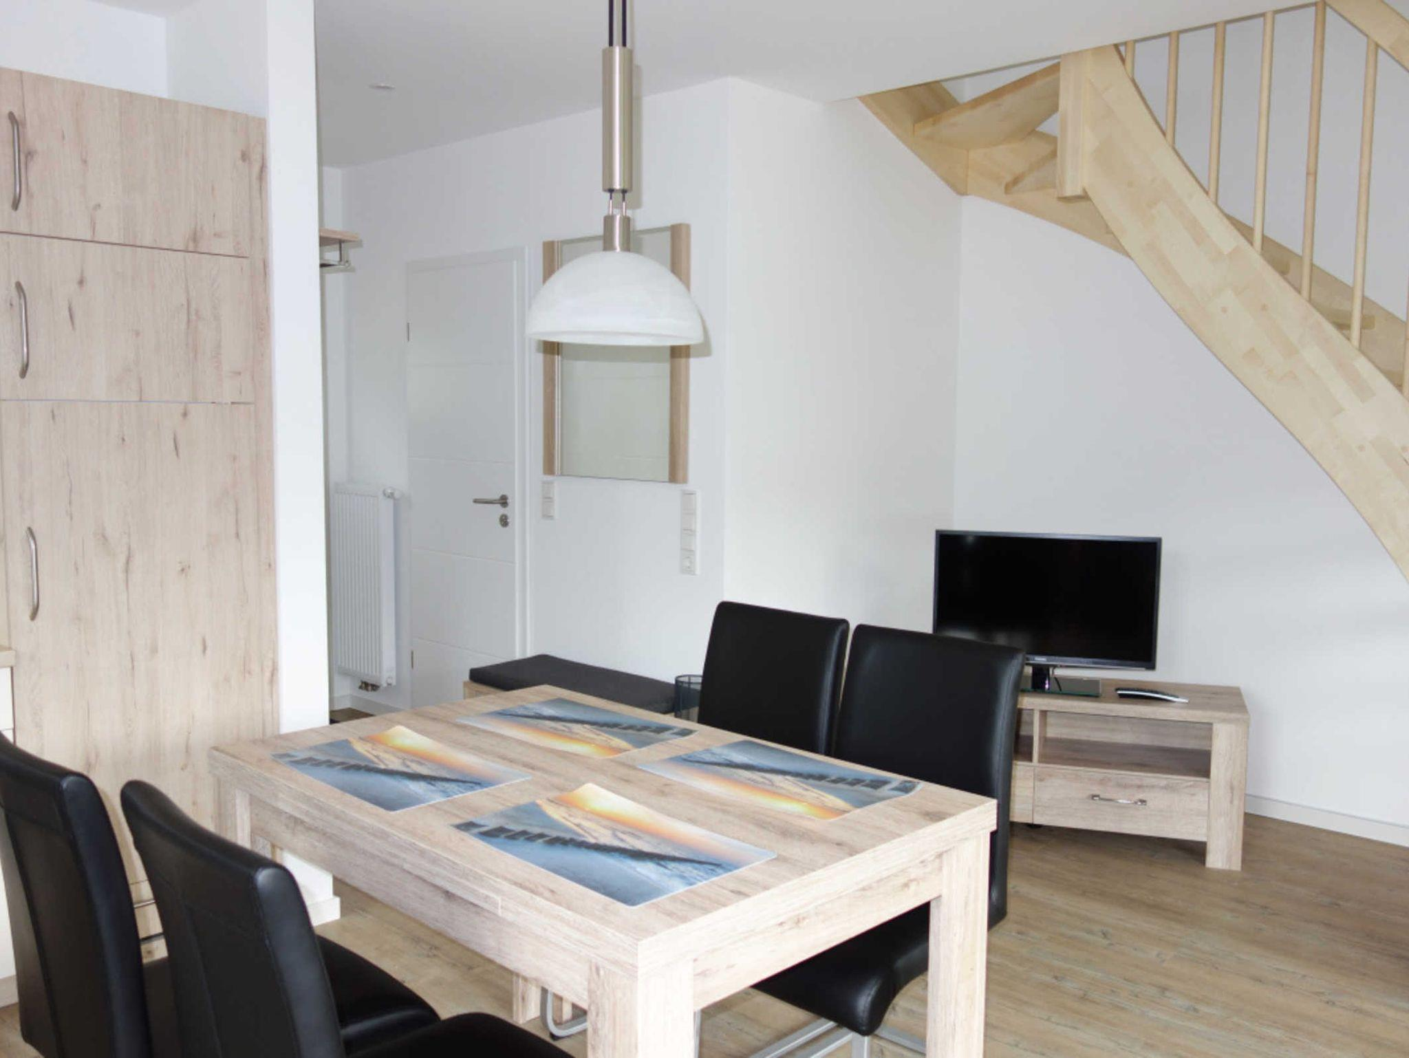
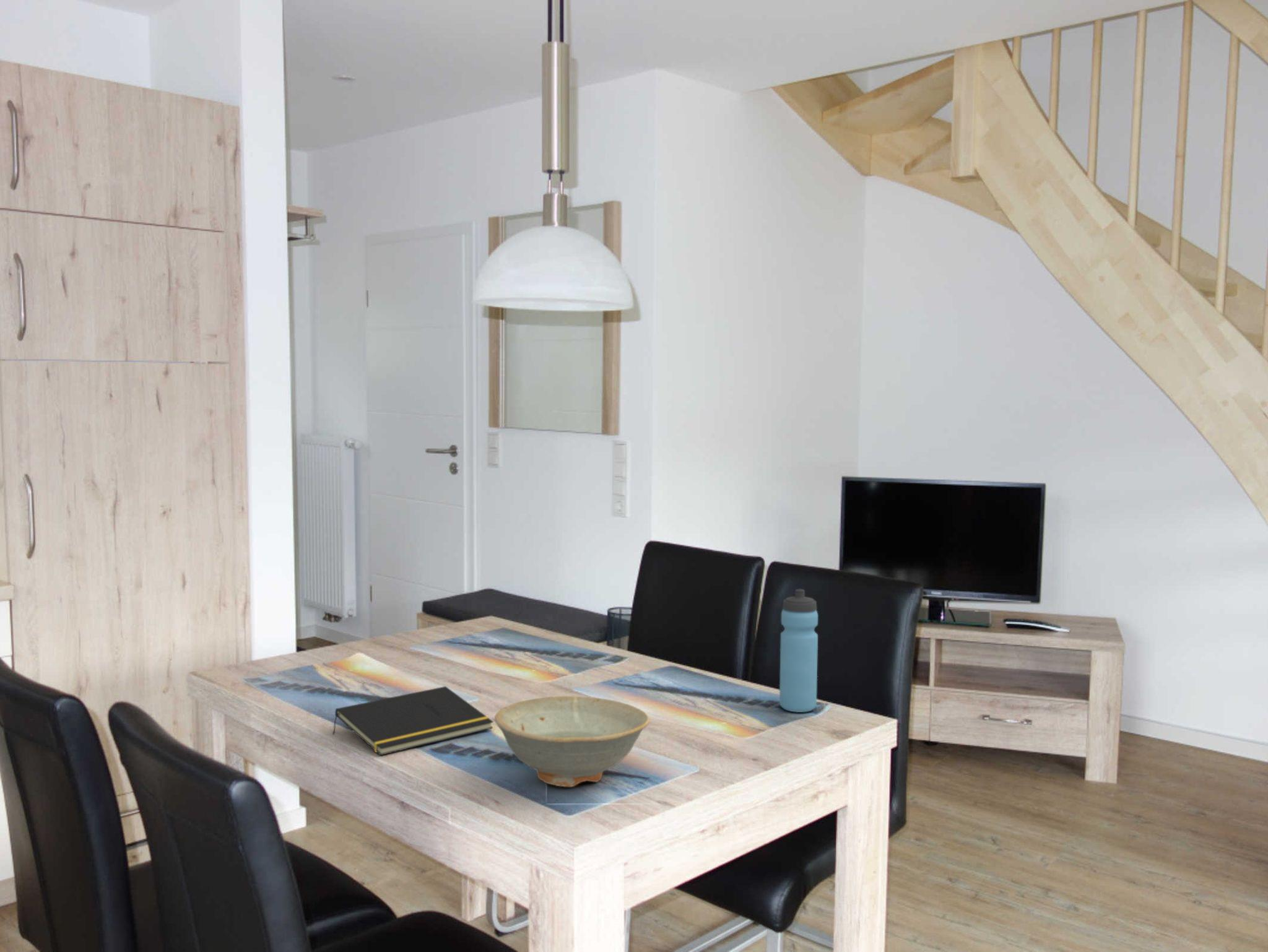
+ dish (572, 745)
+ water bottle (799, 649)
+ notepad (415, 718)
